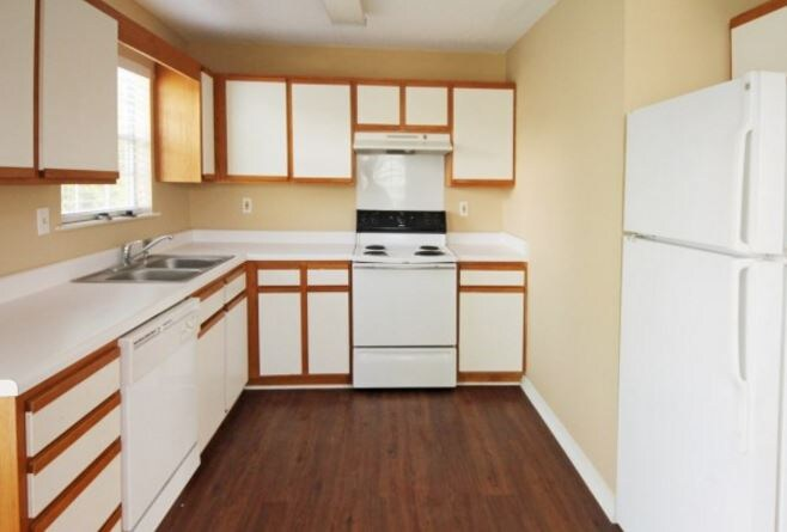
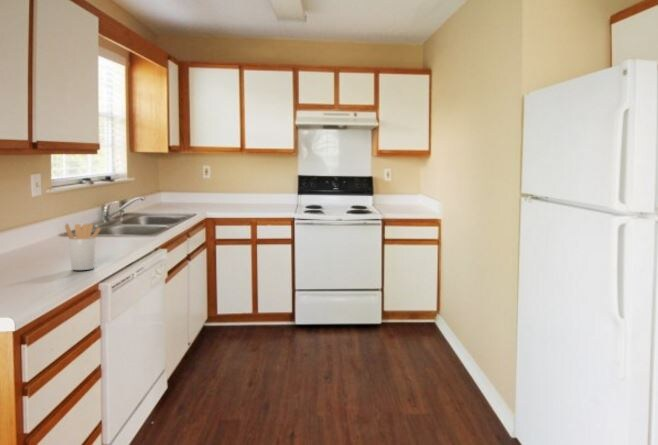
+ utensil holder (82, 245)
